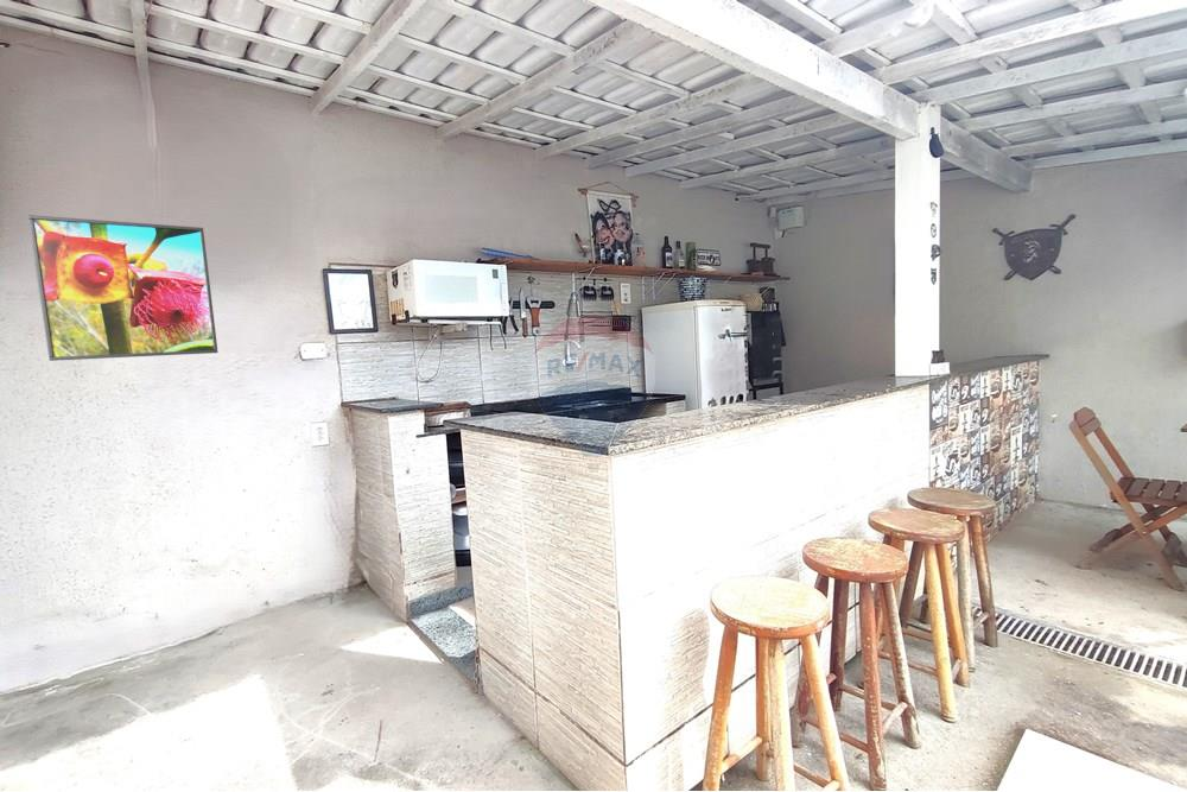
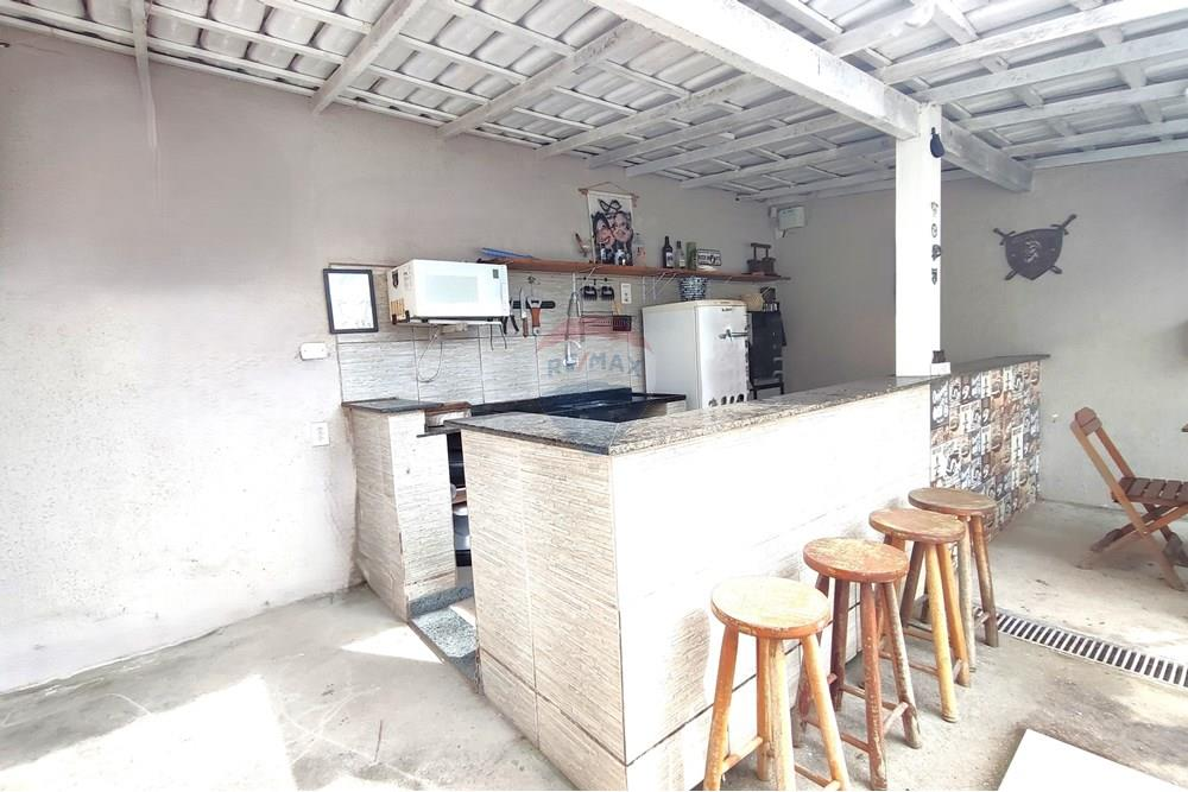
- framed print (131, 290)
